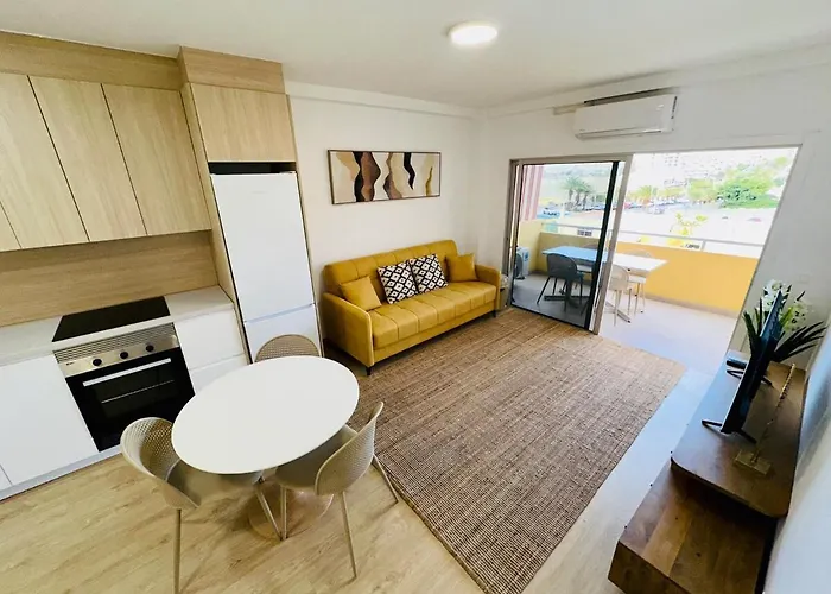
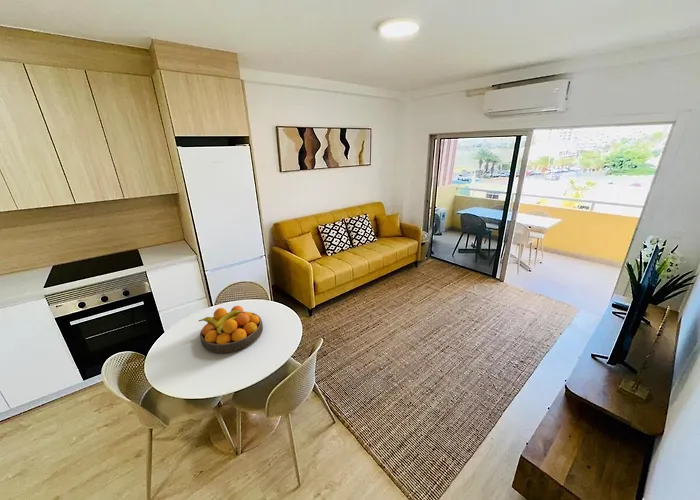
+ fruit bowl (231, 323)
